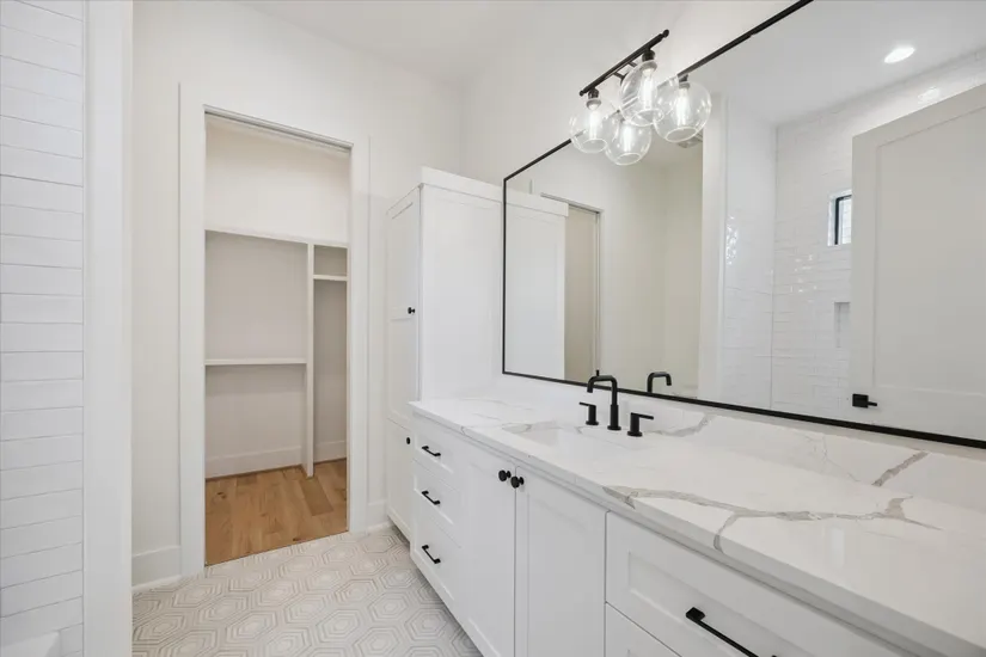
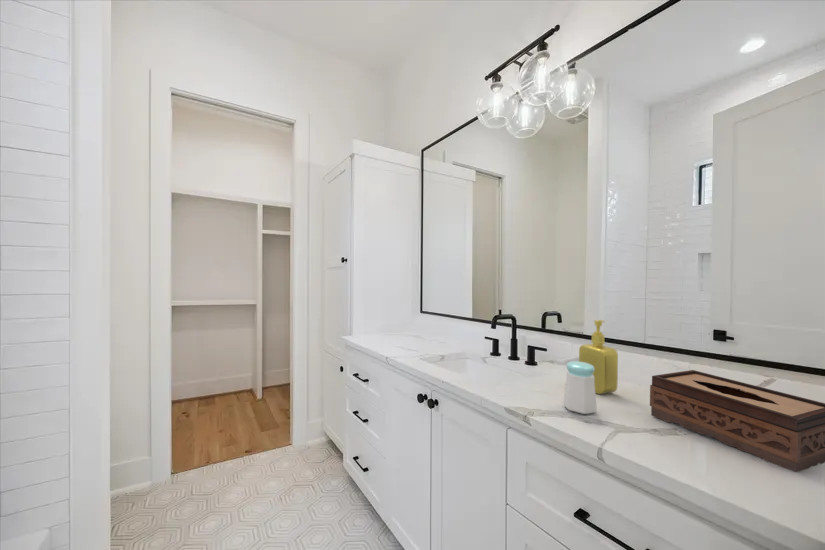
+ soap dispenser (598, 355)
+ salt shaker (579, 386)
+ tissue box (734, 411)
